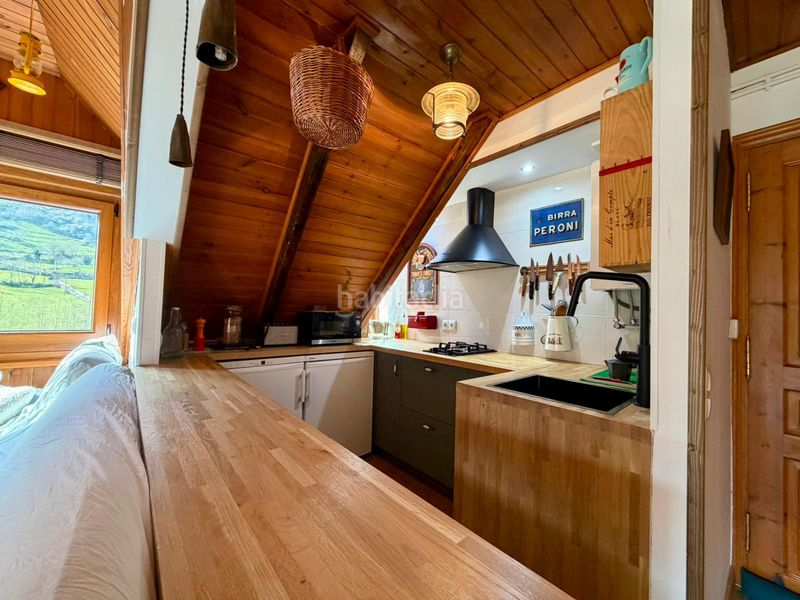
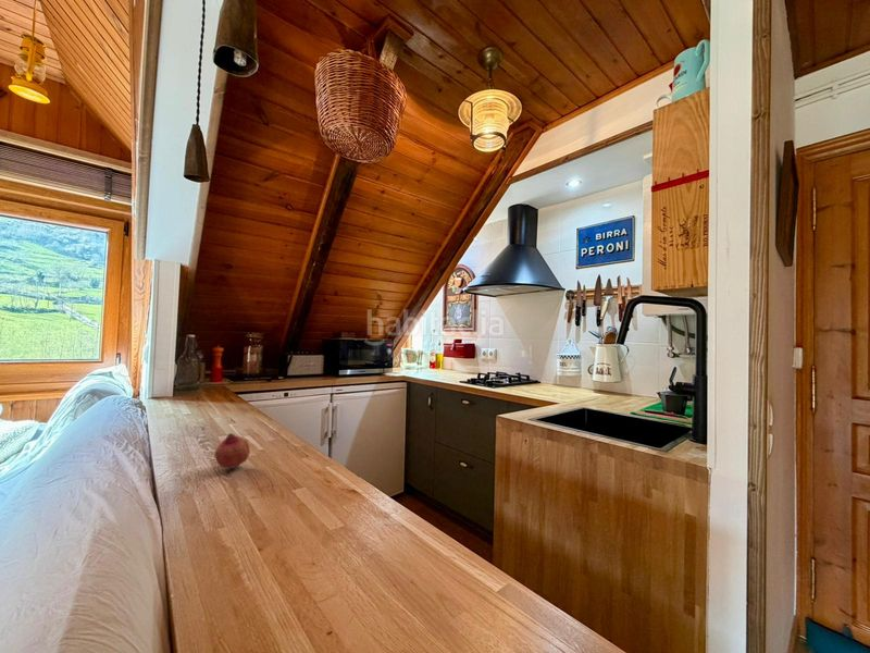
+ fruit (233, 449)
